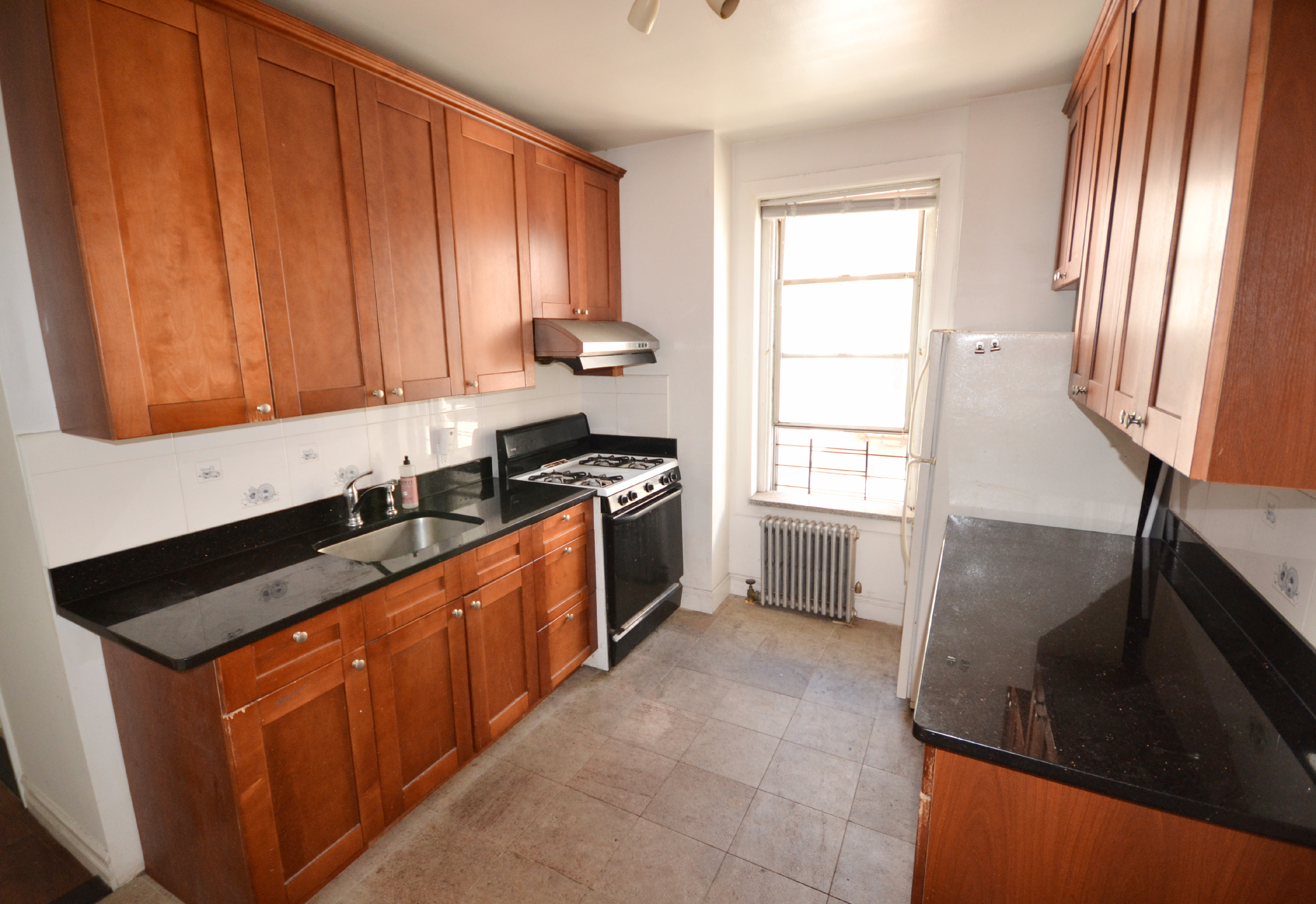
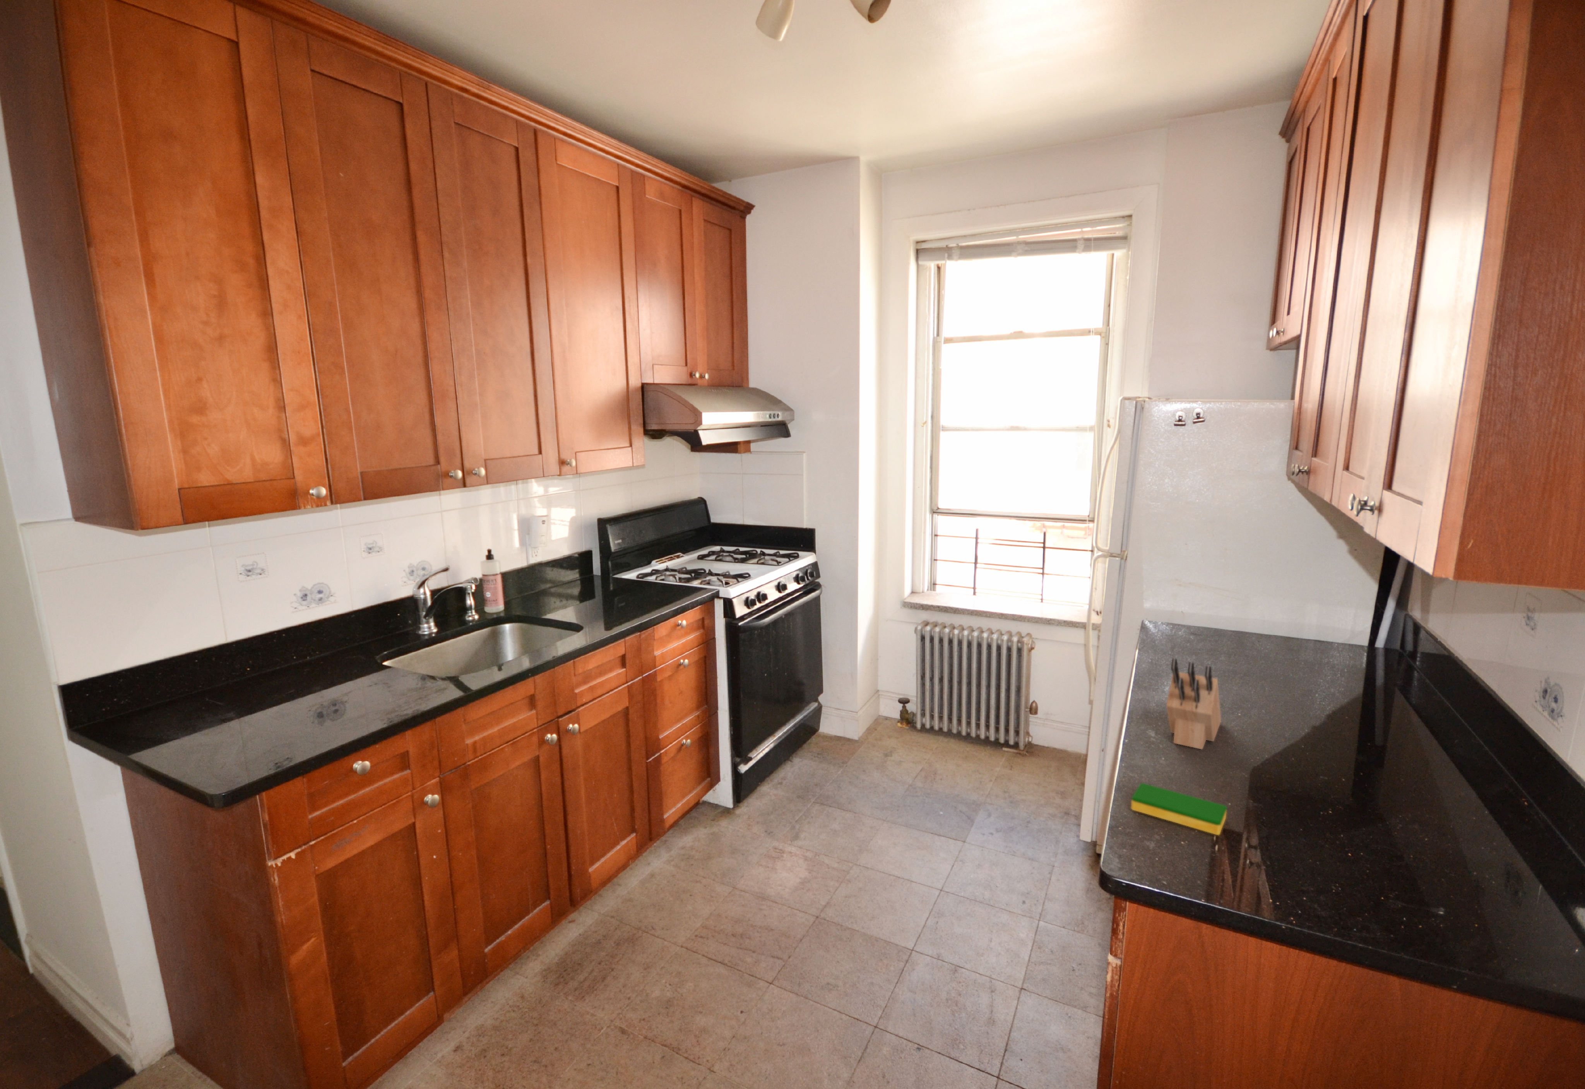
+ knife block (1195, 694)
+ dish sponge (1178, 807)
